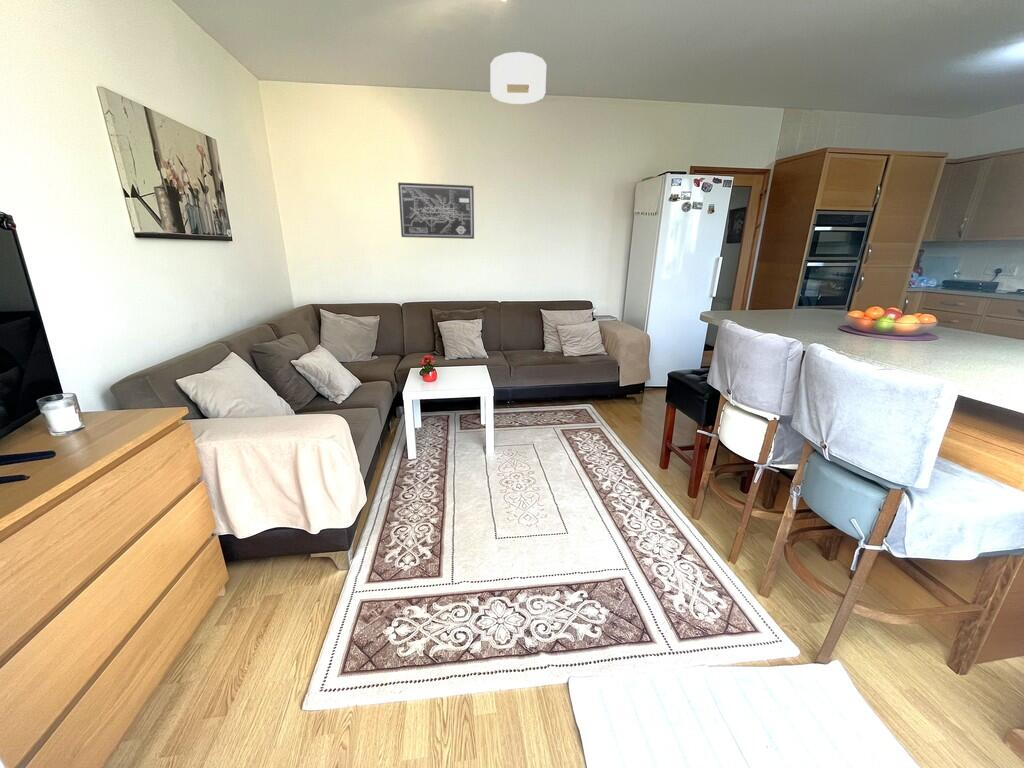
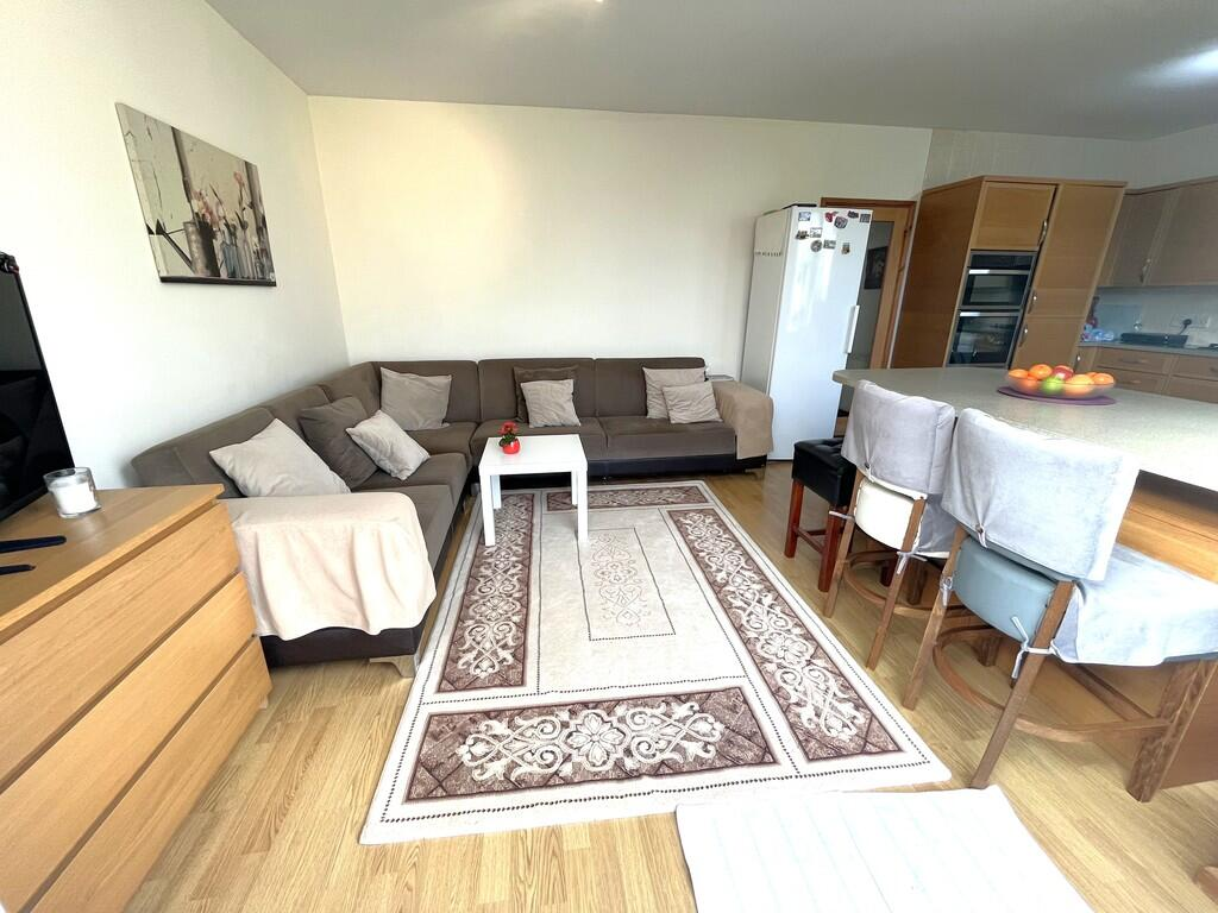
- wall art (437, 211)
- ceiling light (518, 79)
